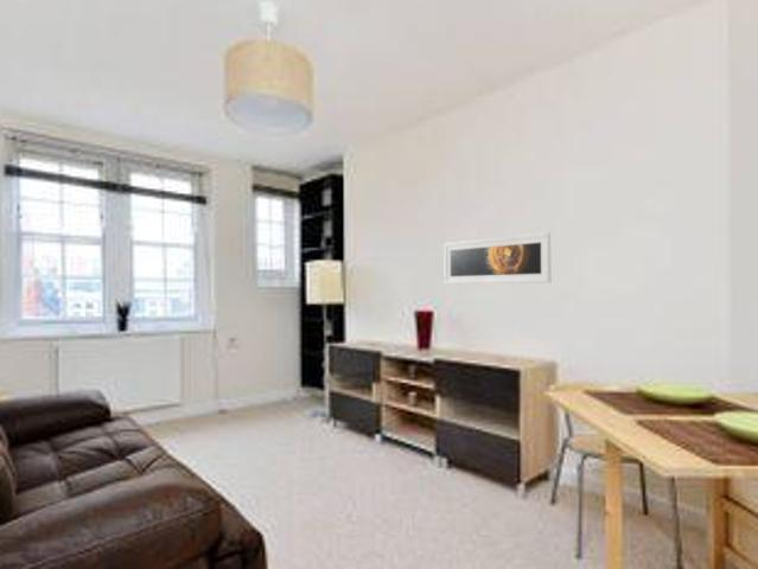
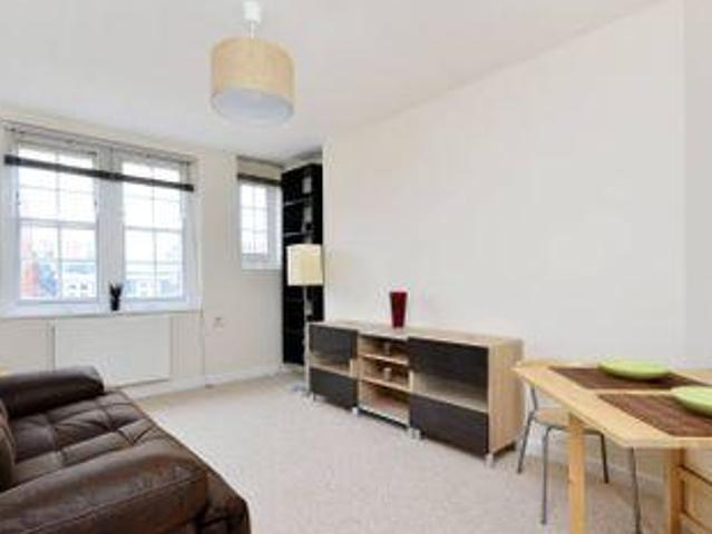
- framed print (491, 261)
